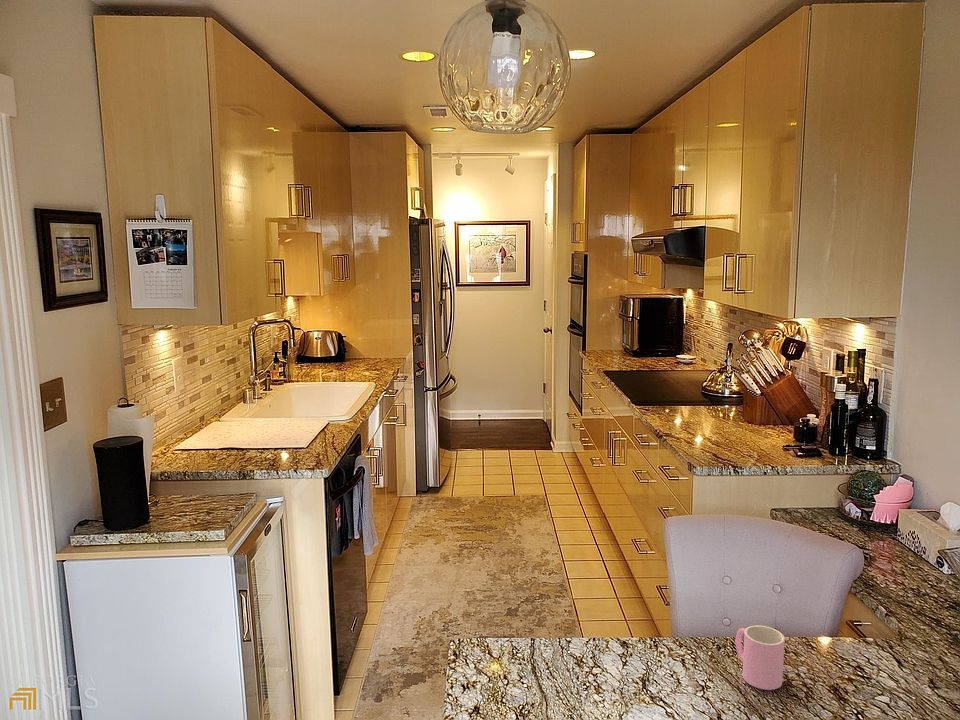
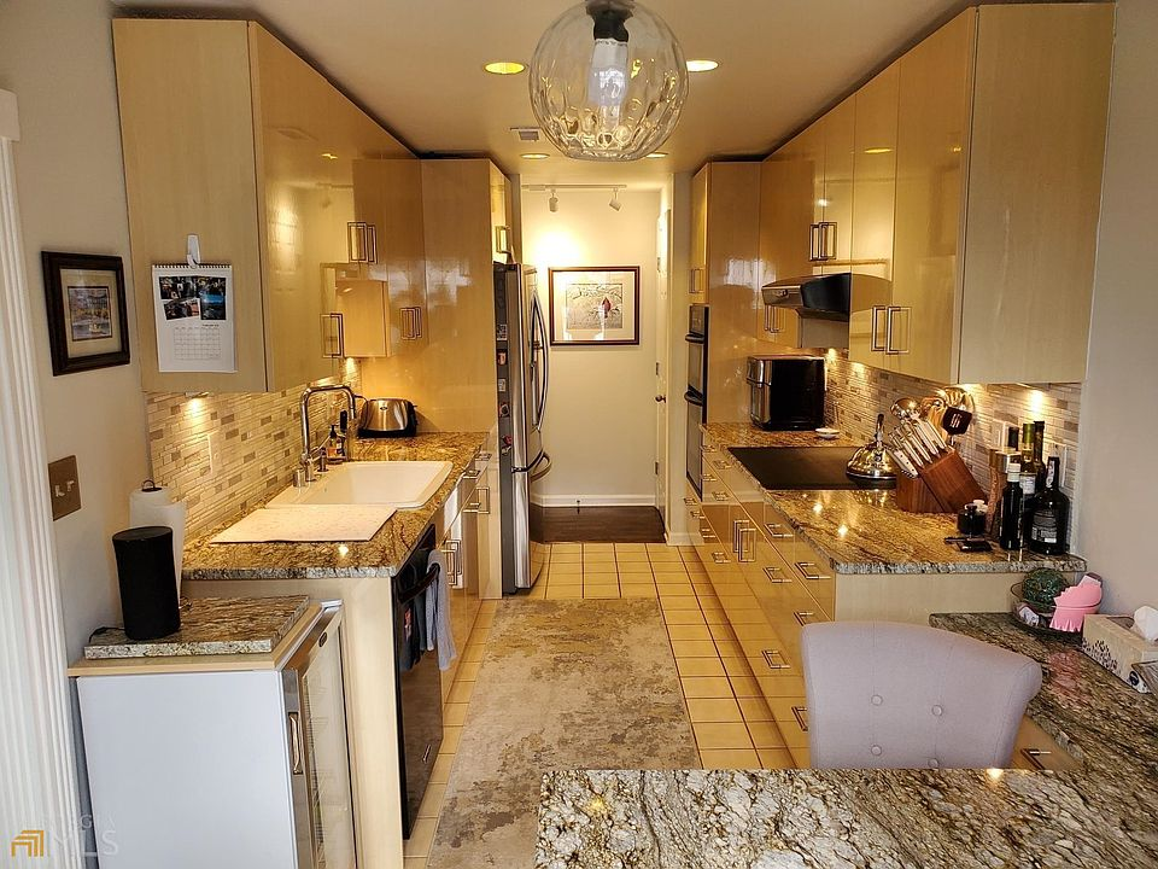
- cup (756, 652)
